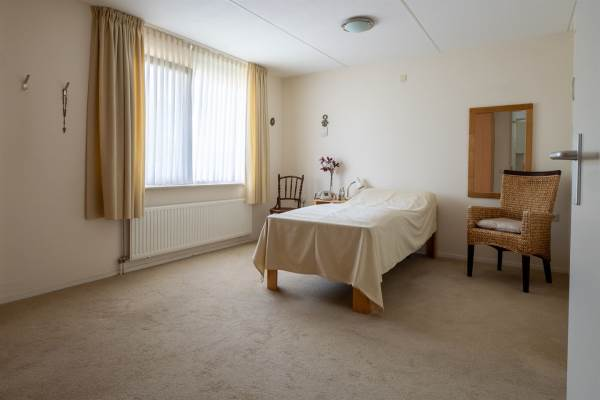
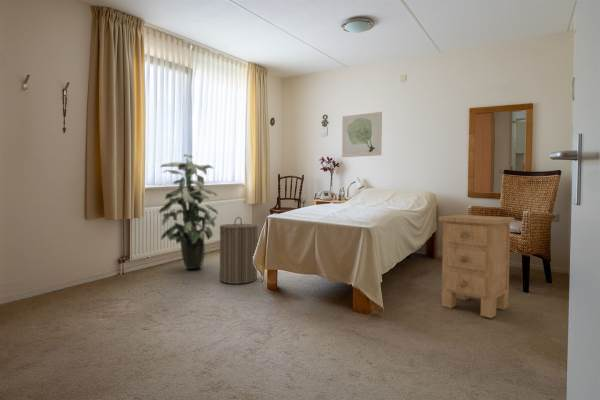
+ wall art (361, 135)
+ laundry hamper (238, 248)
+ nightstand (474, 262)
+ indoor plant (188, 211)
